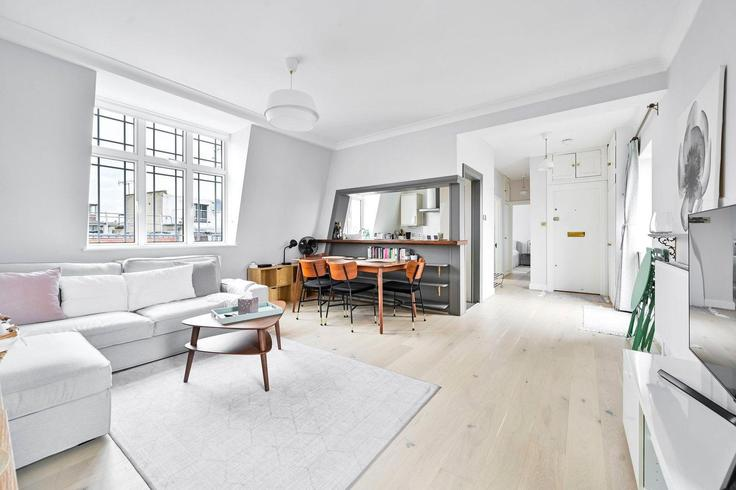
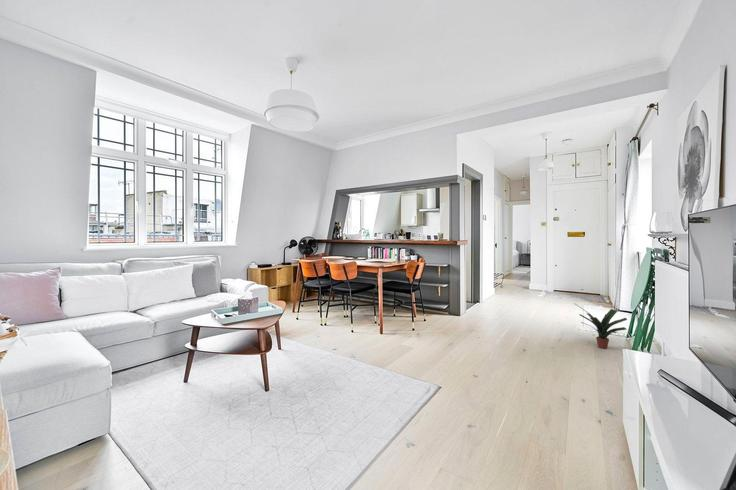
+ potted plant (599, 326)
